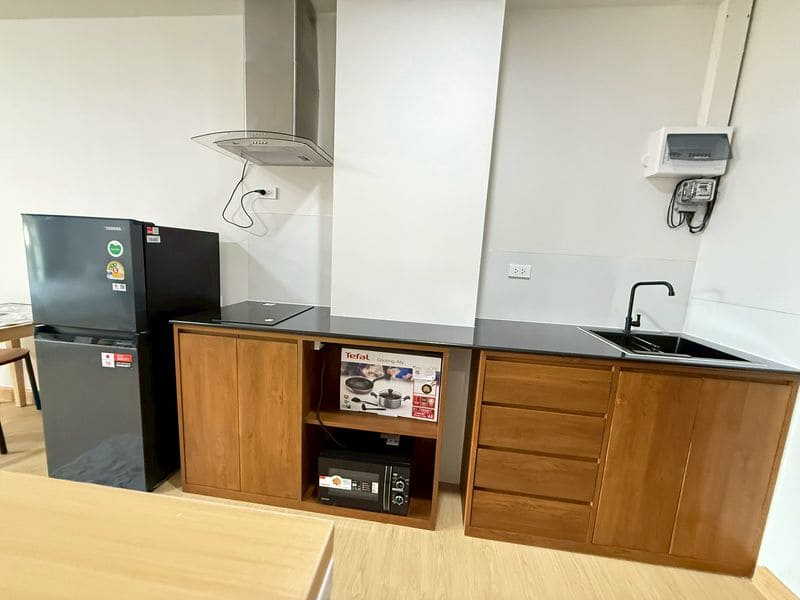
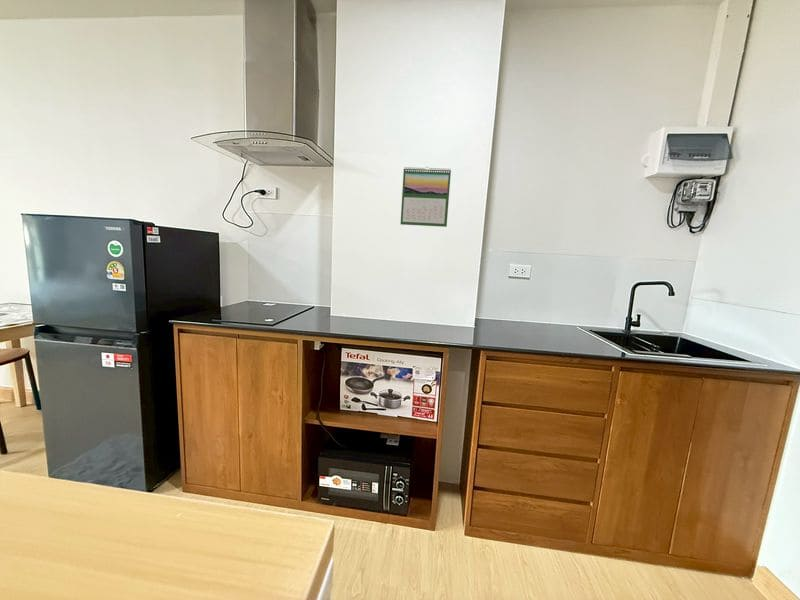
+ calendar (425, 196)
